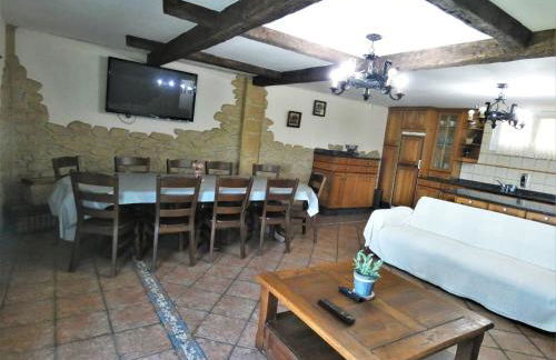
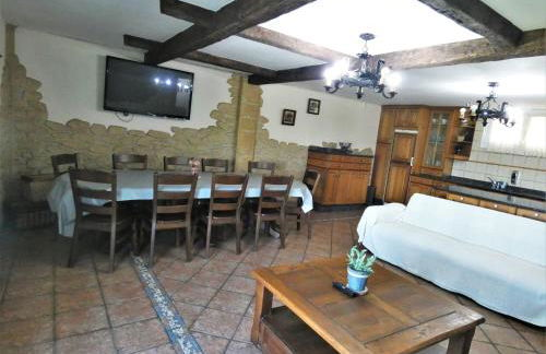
- remote control (335, 310)
